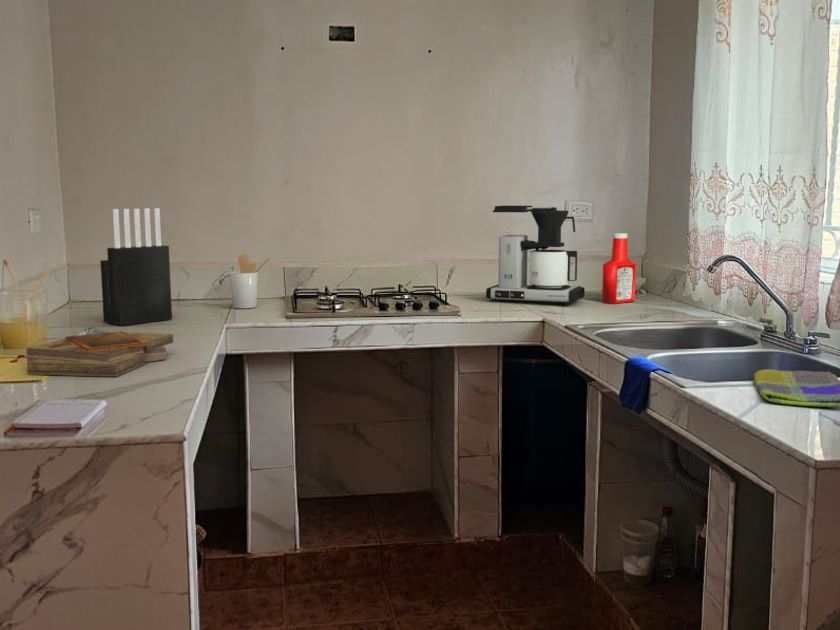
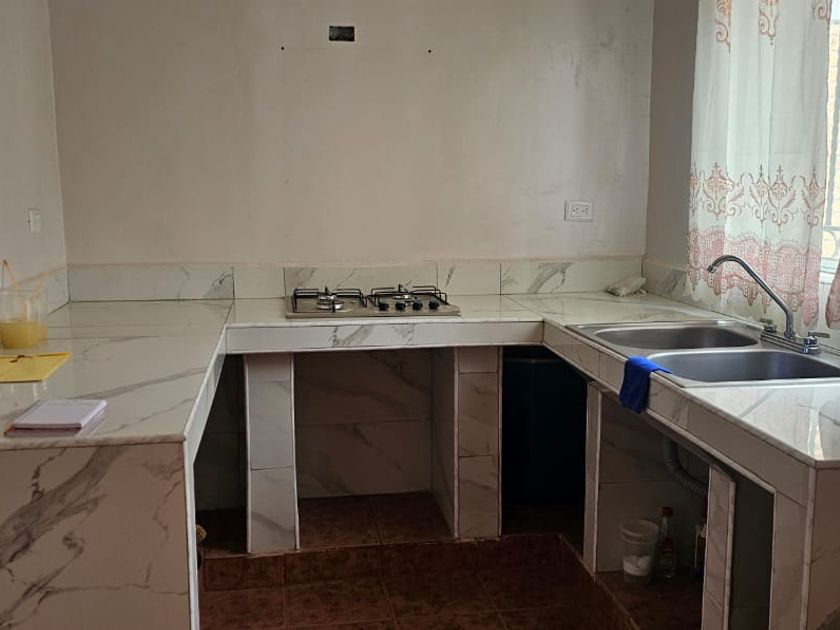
- knife block (133, 265)
- dish towel (800, 386)
- coffee maker (536, 254)
- clipboard (104, 349)
- soap bottle (619, 267)
- utensil holder (251, 280)
